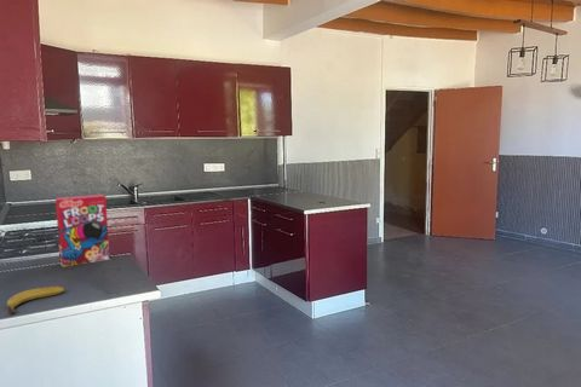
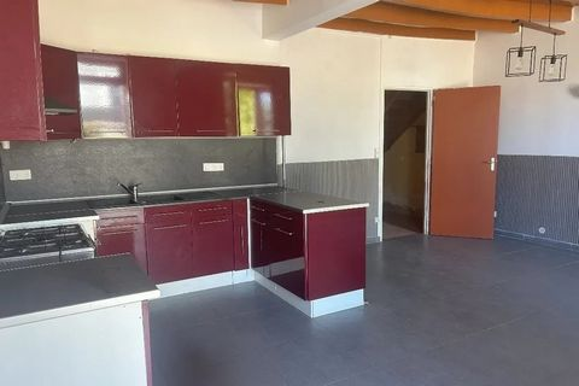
- fruit (36, 298)
- cereal box (82, 229)
